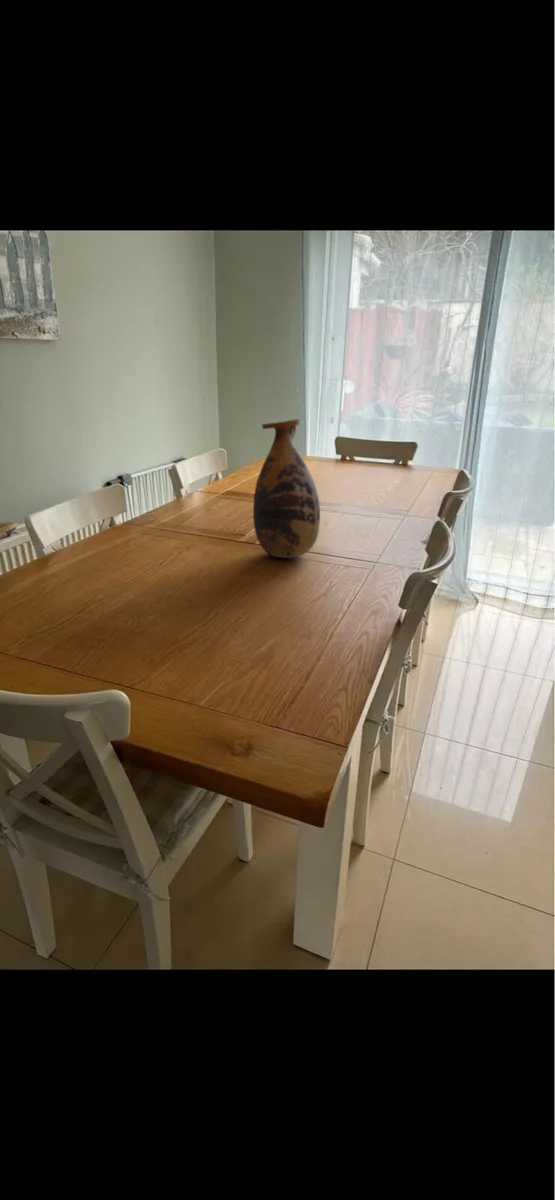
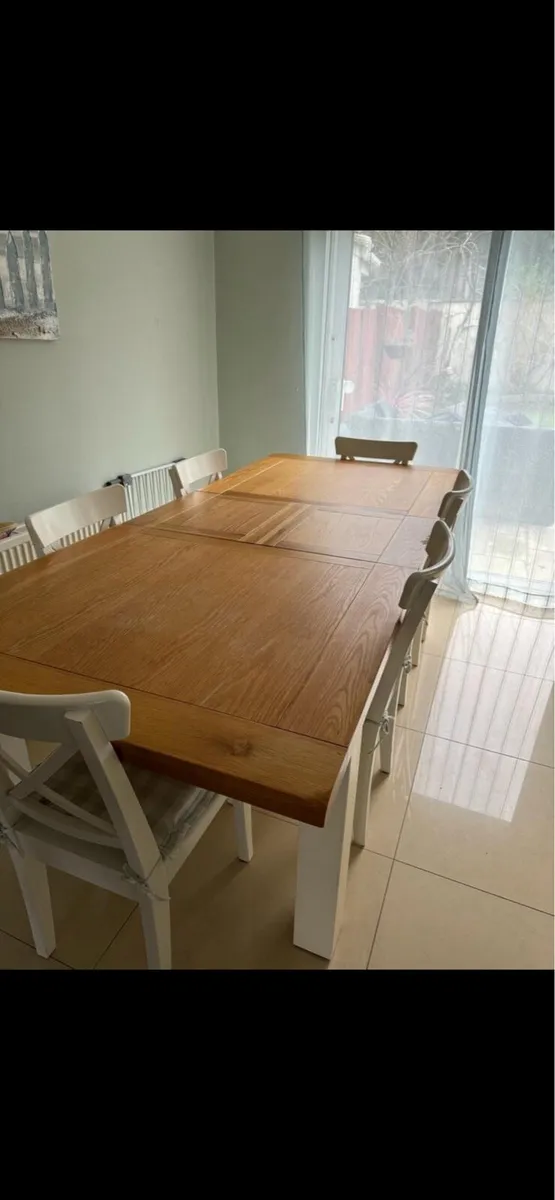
- vase (287, 490)
